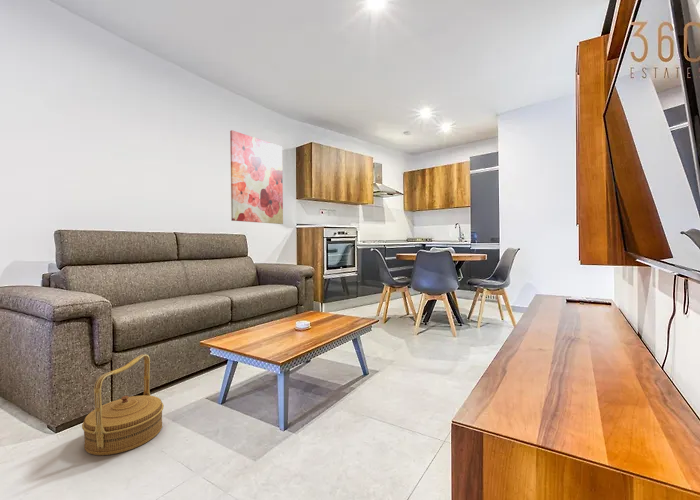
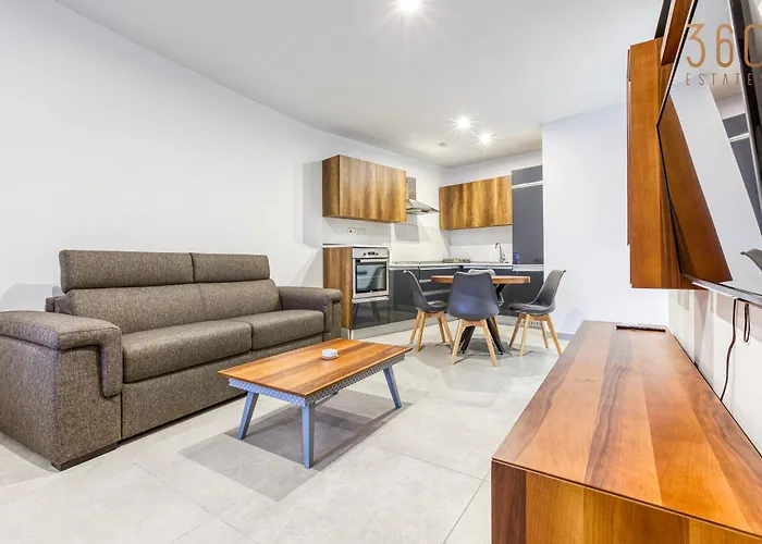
- wall art (258, 180)
- basket (124, 399)
